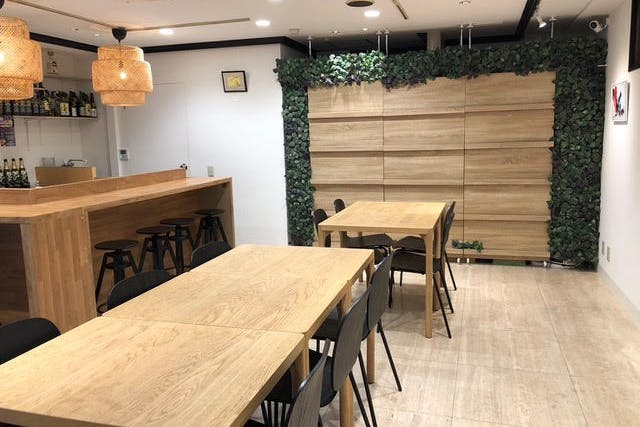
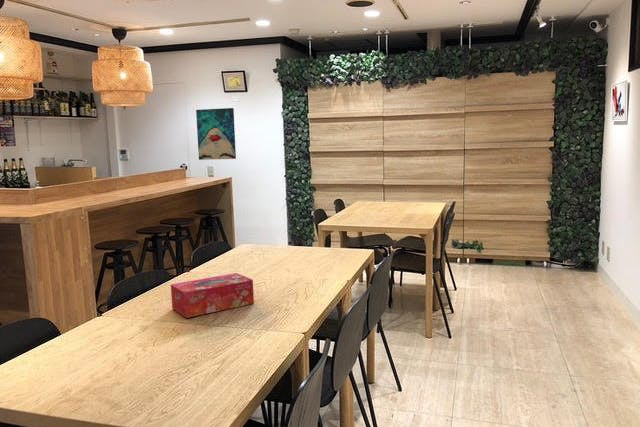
+ tissue box (212, 294)
+ wall art (215, 134)
